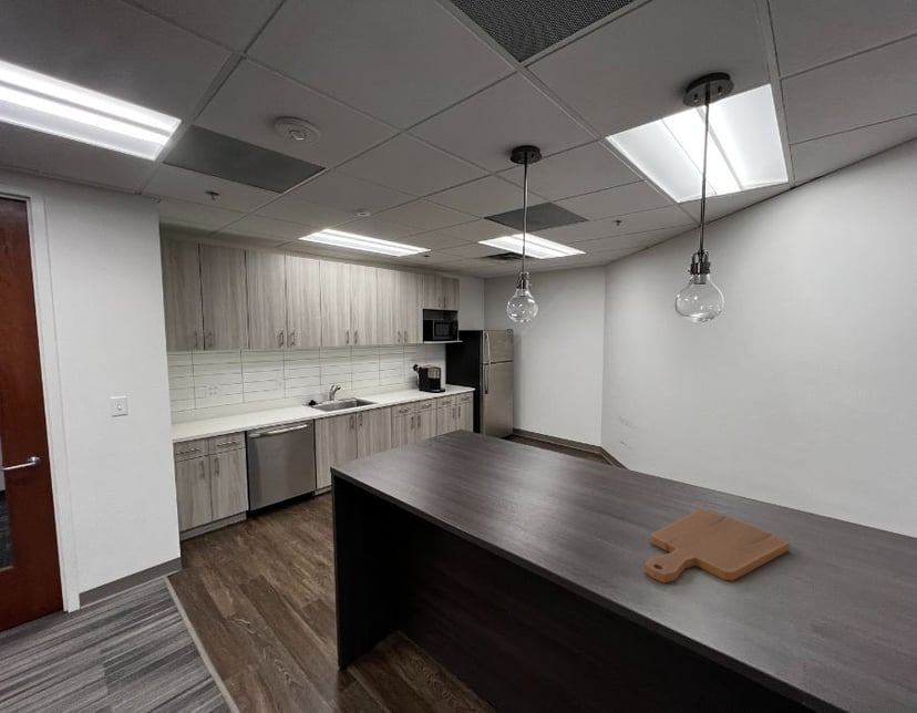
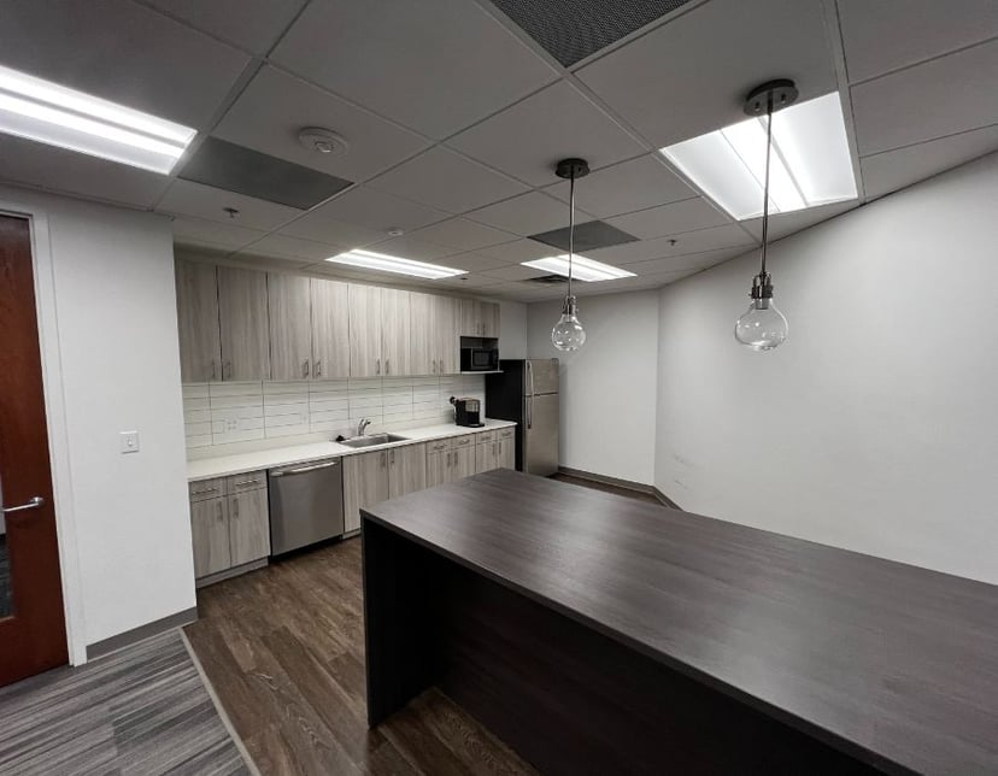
- cutting board (710, 542)
